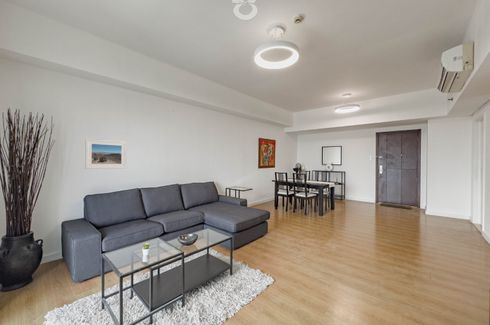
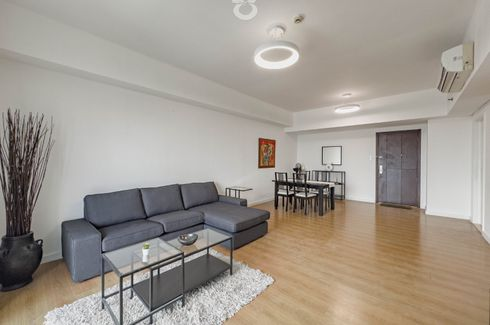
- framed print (107, 154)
